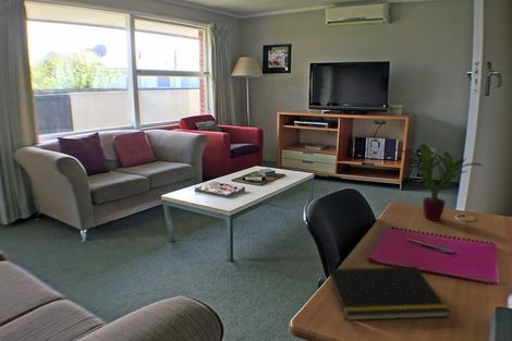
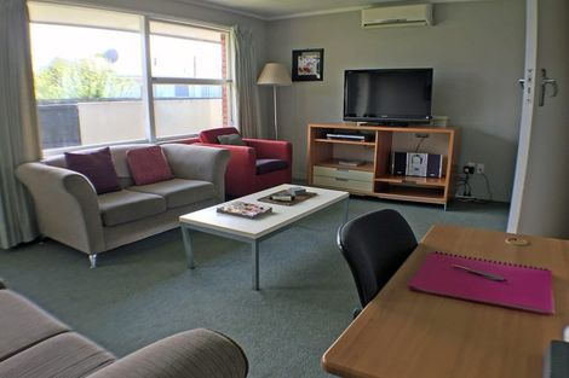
- potted plant (435, 183)
- notepad (385, 291)
